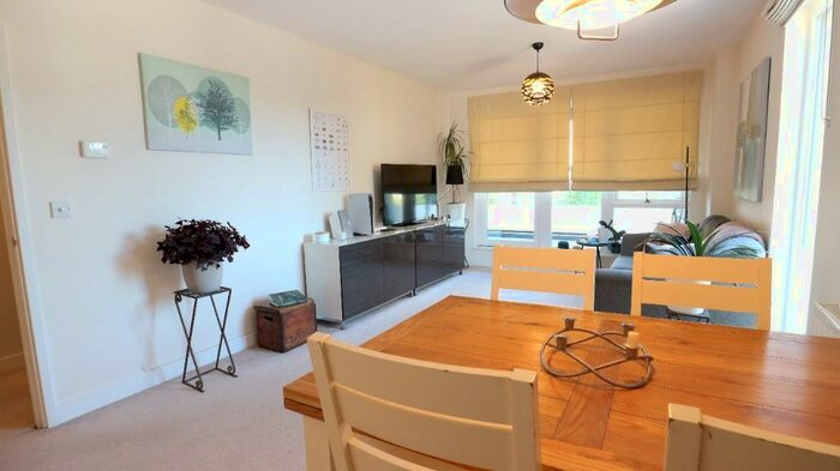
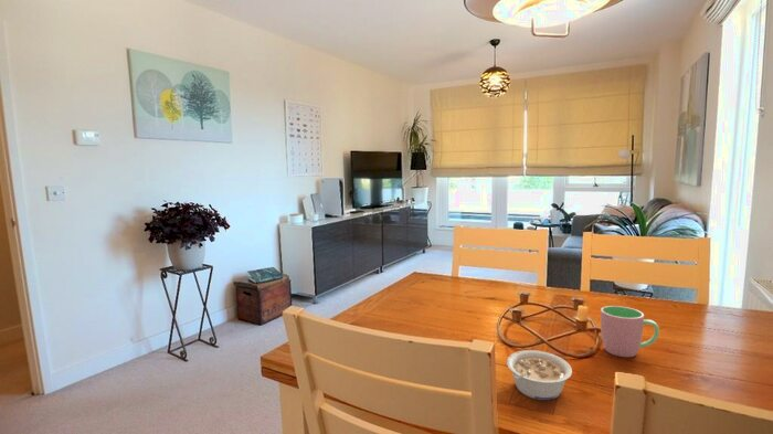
+ legume (538, 374)
+ cup (628, 332)
